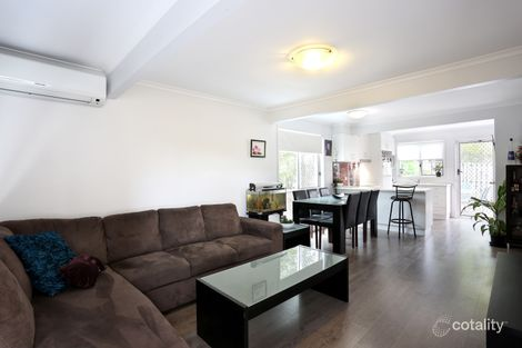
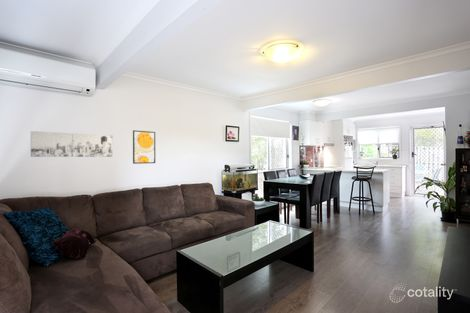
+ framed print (144, 147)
+ wall art (75, 145)
